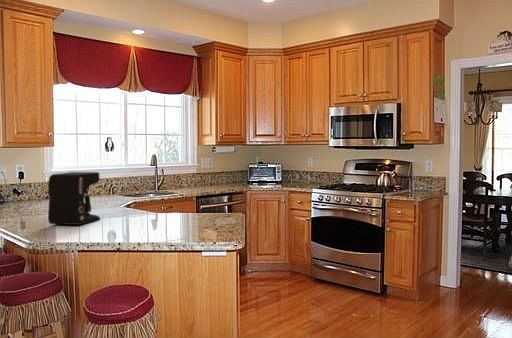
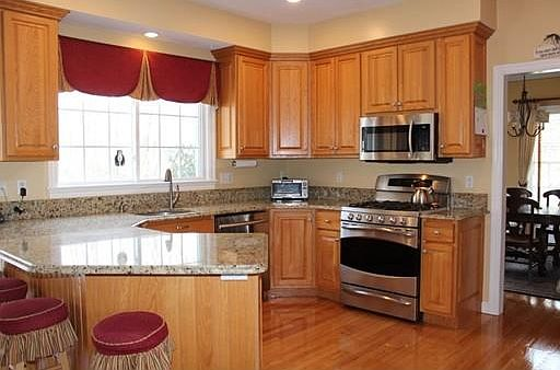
- coffee maker (77, 197)
